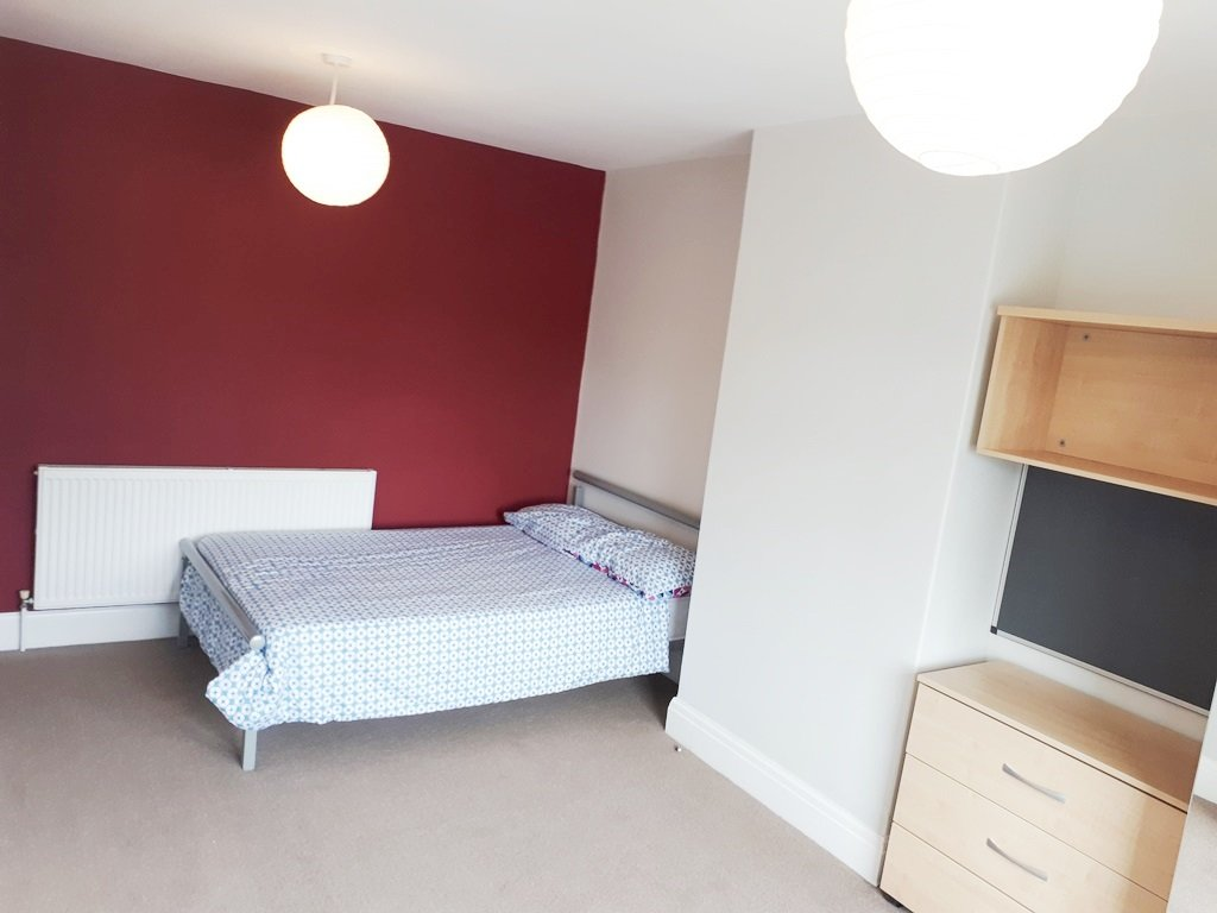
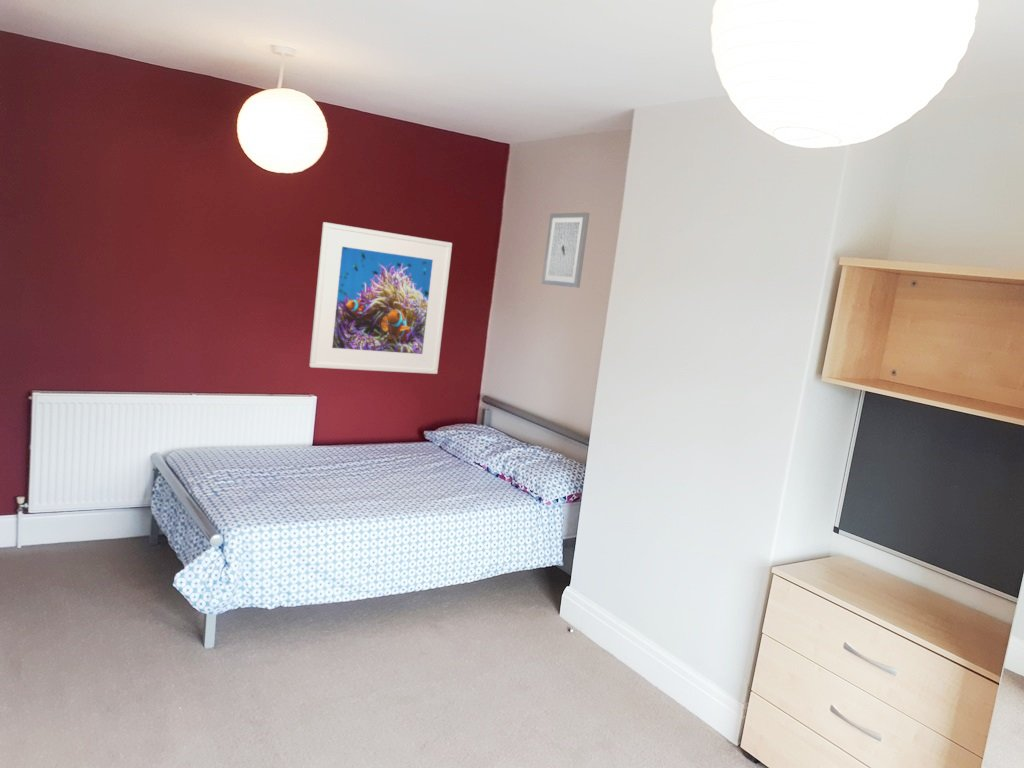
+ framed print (383, 302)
+ wall art (564, 249)
